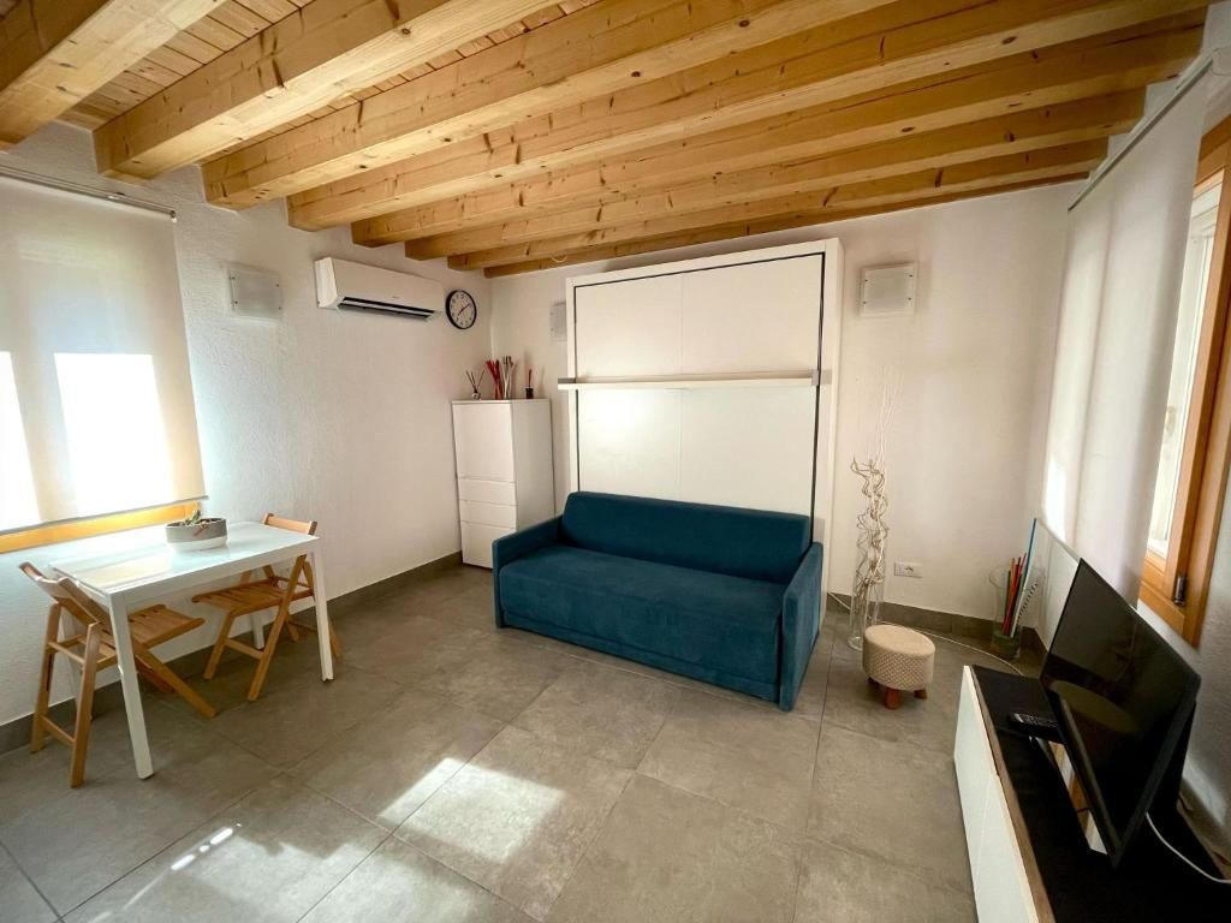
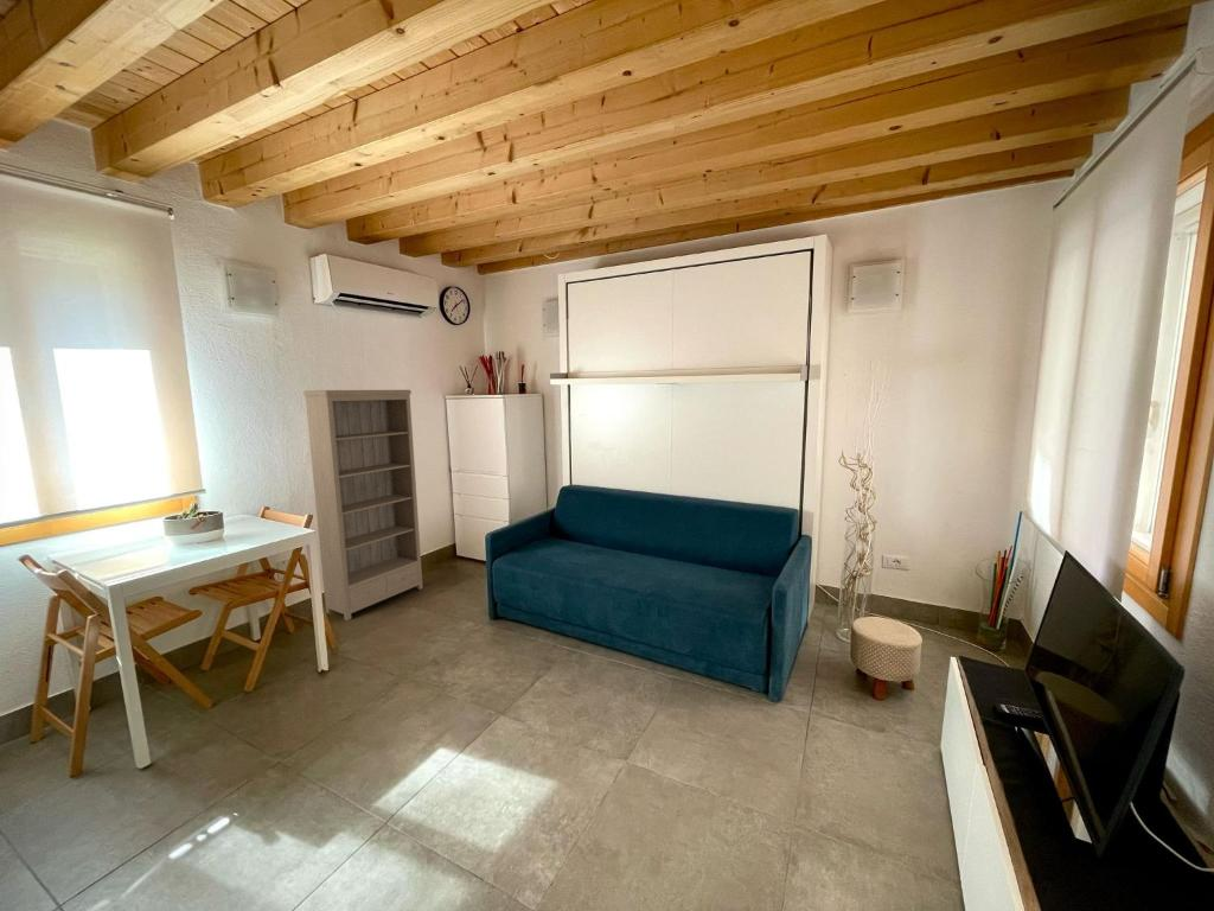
+ bookshelf (369, 497)
